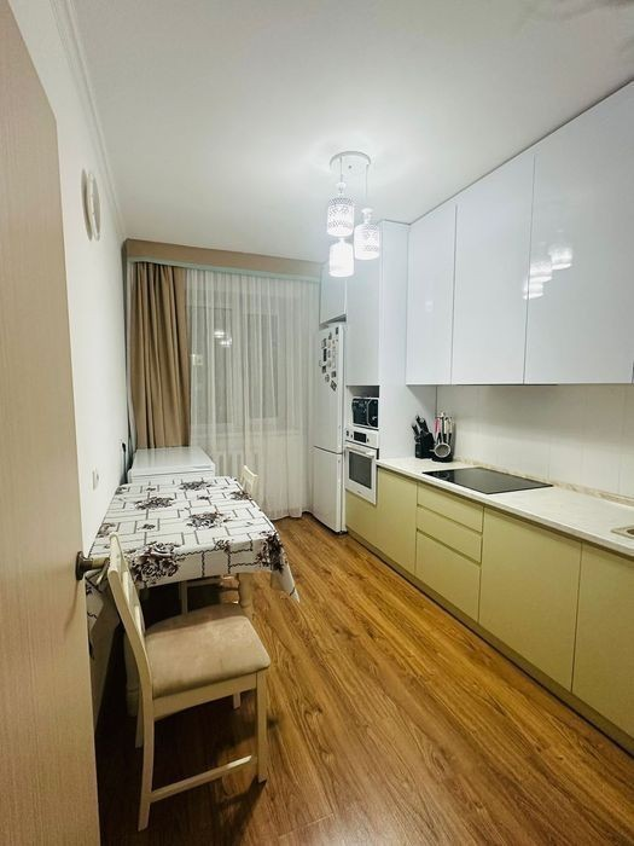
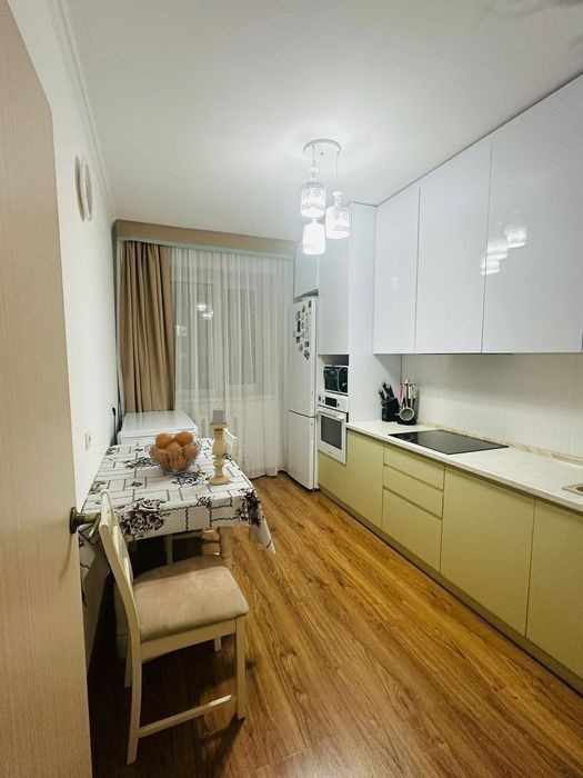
+ fruit basket (175, 451)
+ candle holder (218, 445)
